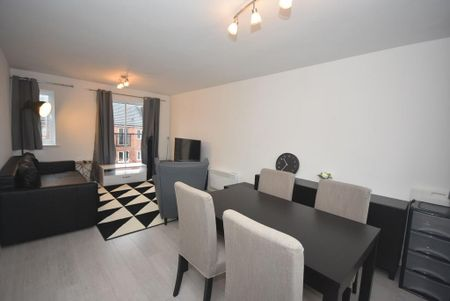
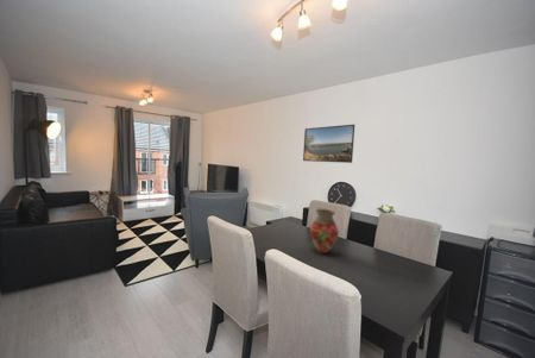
+ vase (323, 231)
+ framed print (326, 144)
